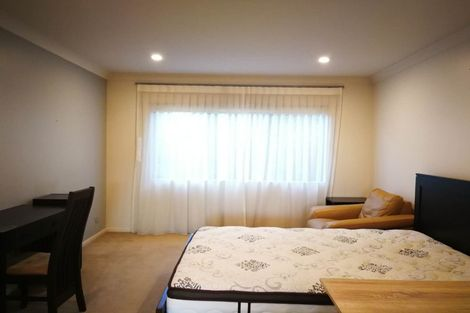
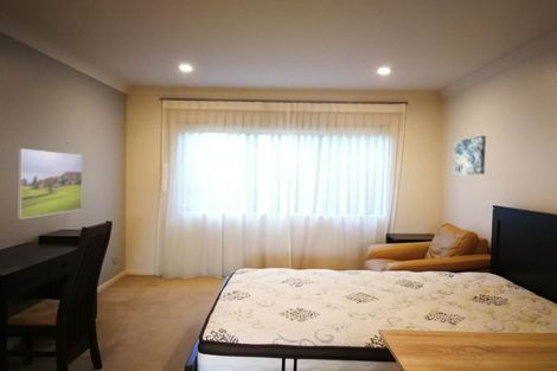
+ wall art (468, 156)
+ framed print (53, 183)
